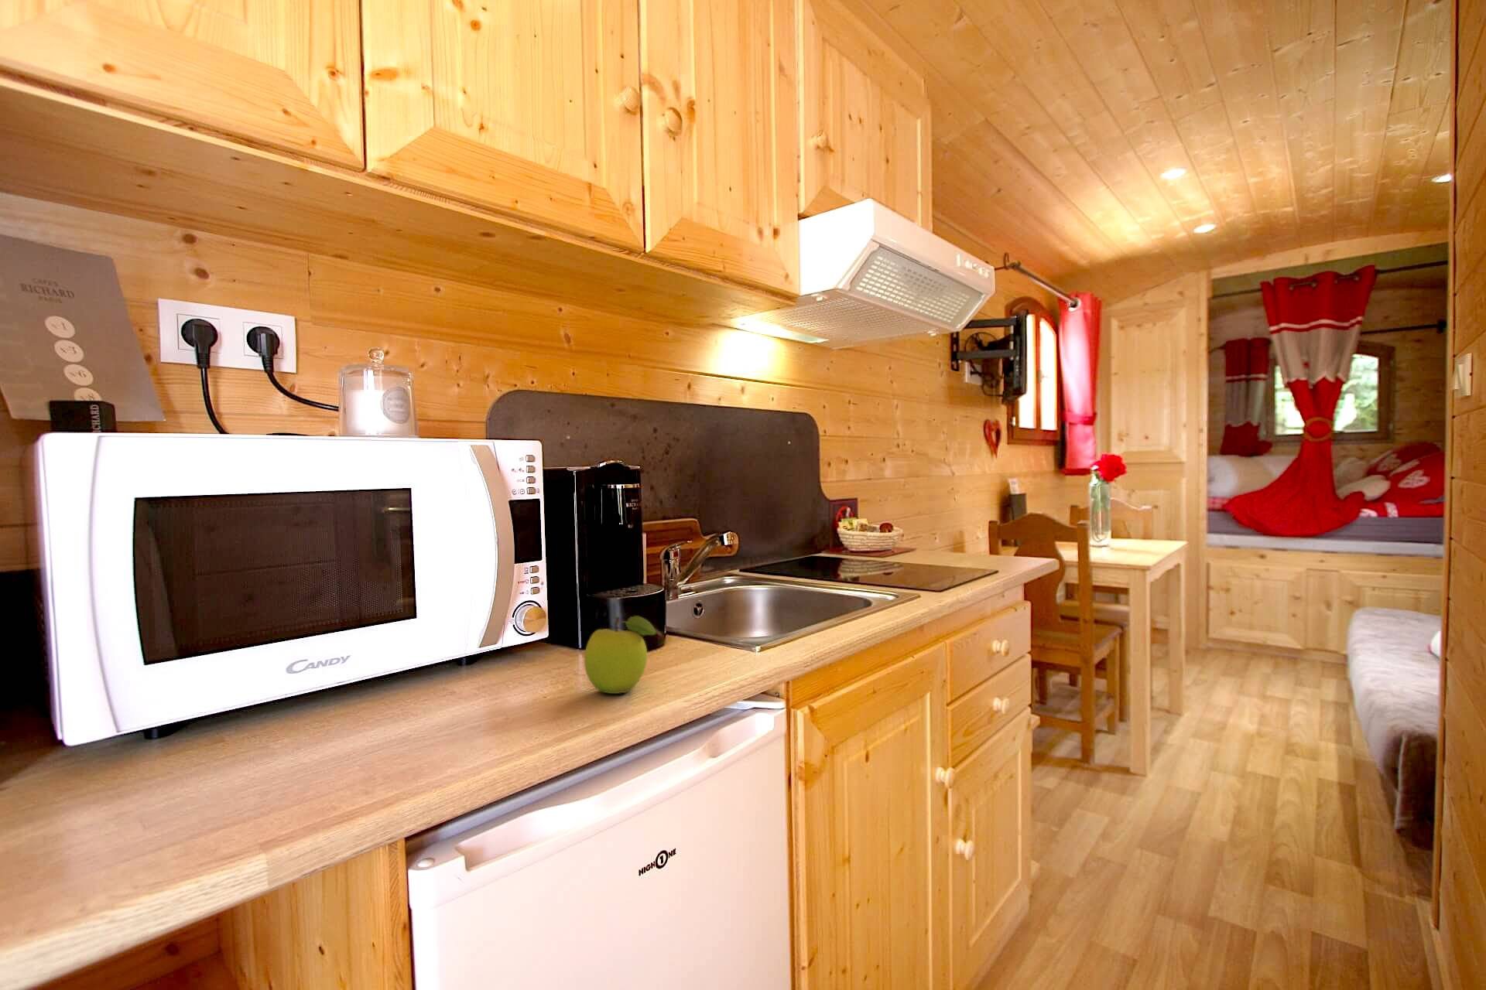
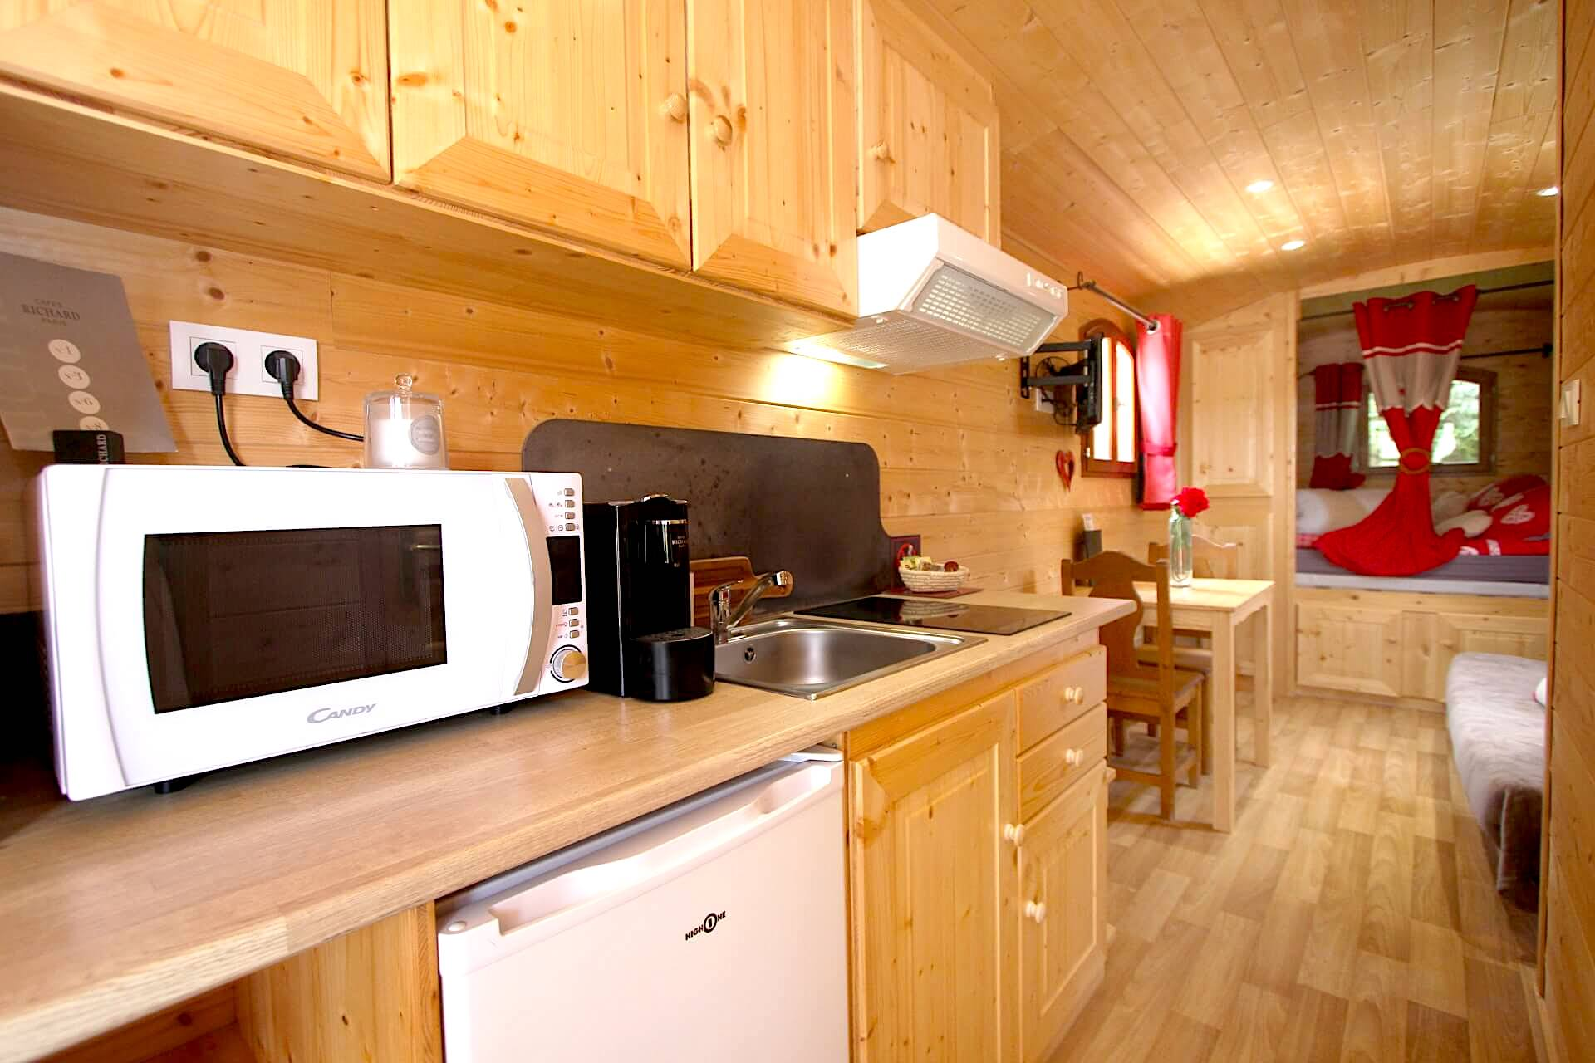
- fruit (620, 654)
